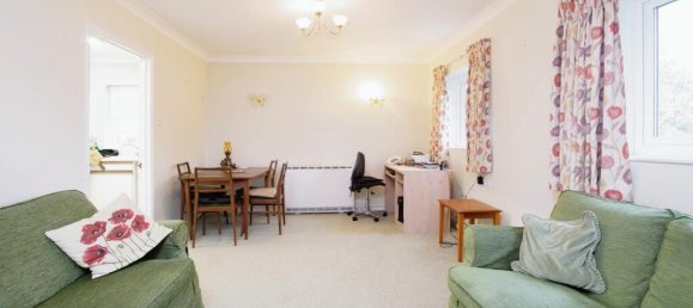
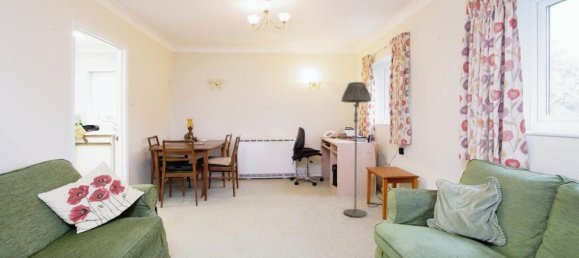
+ floor lamp (355, 148)
